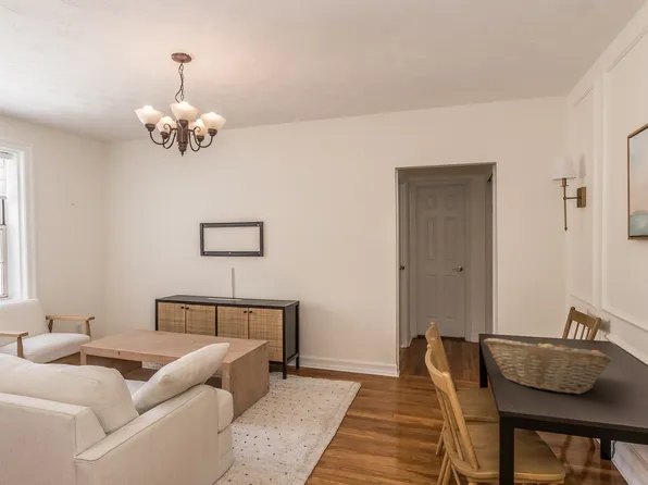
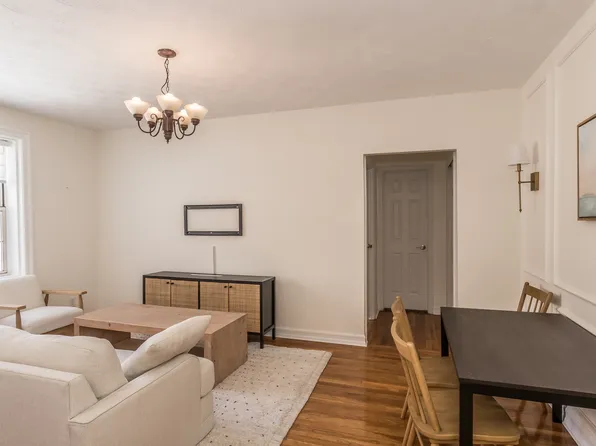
- fruit basket (543, 358)
